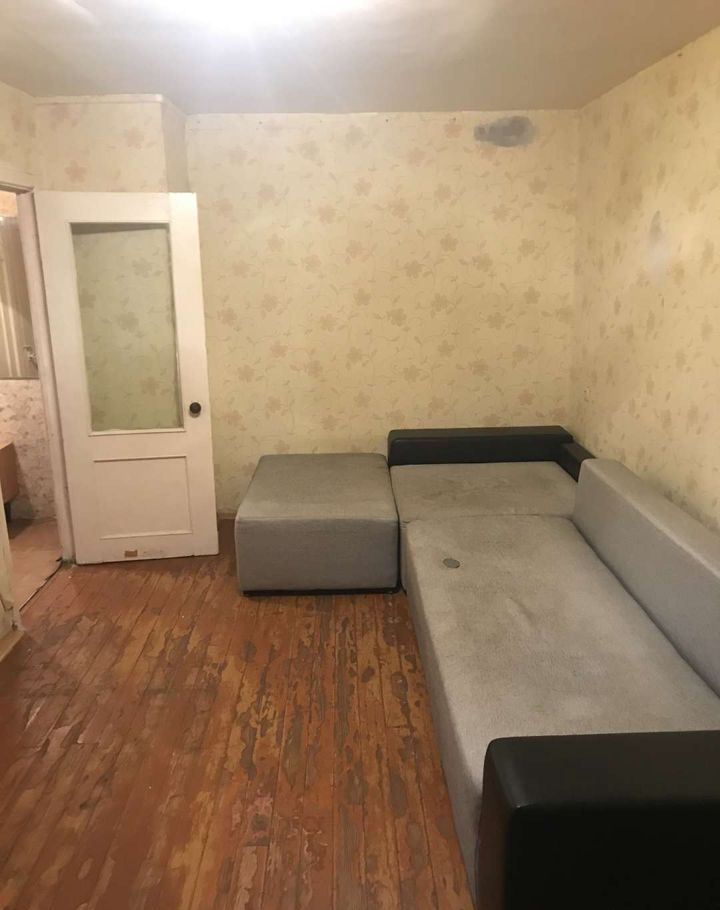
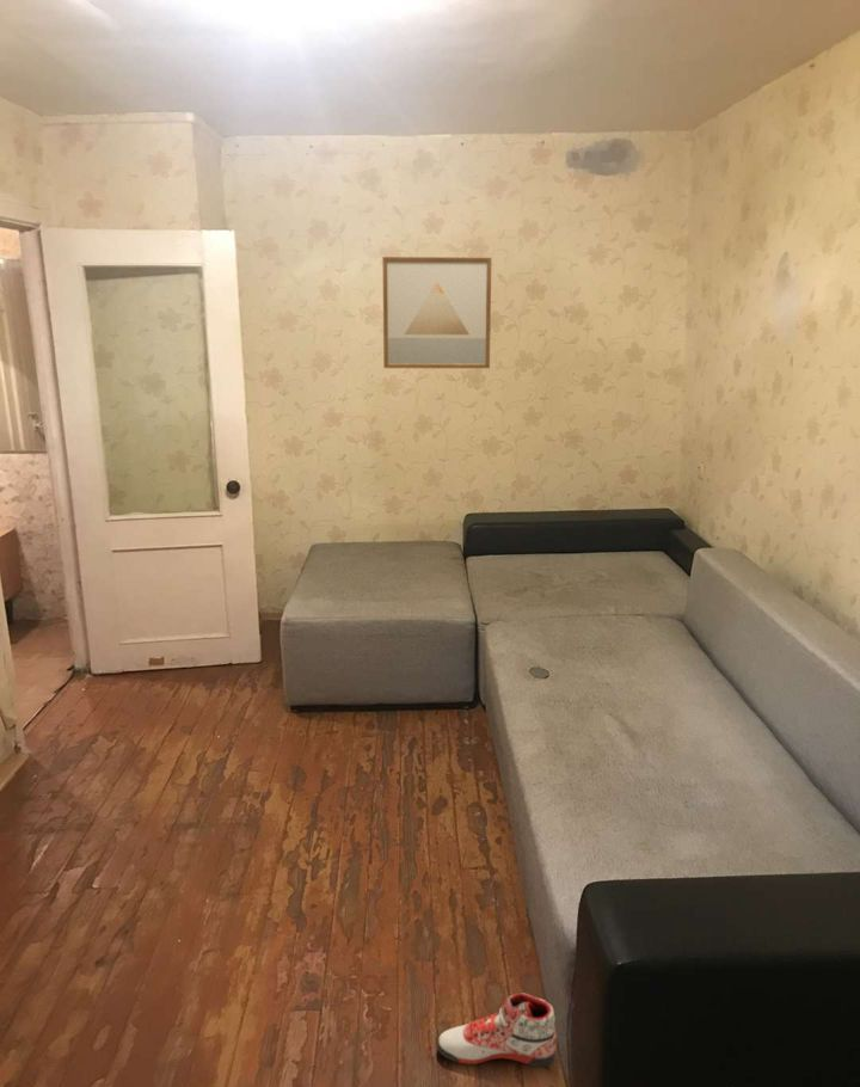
+ sneaker (496, 1025)
+ wall art (436, 313)
